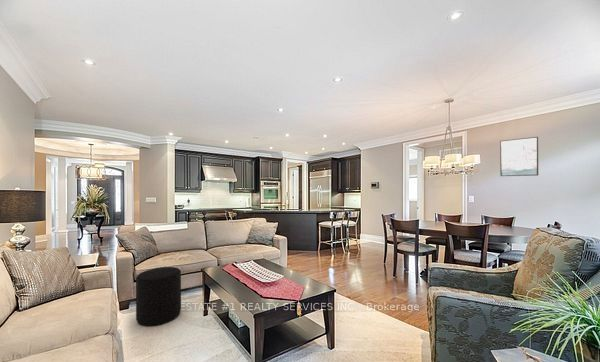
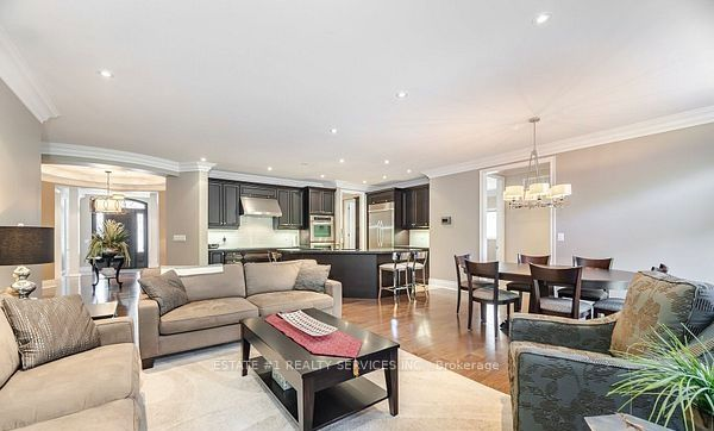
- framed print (518, 157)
- stool (159, 293)
